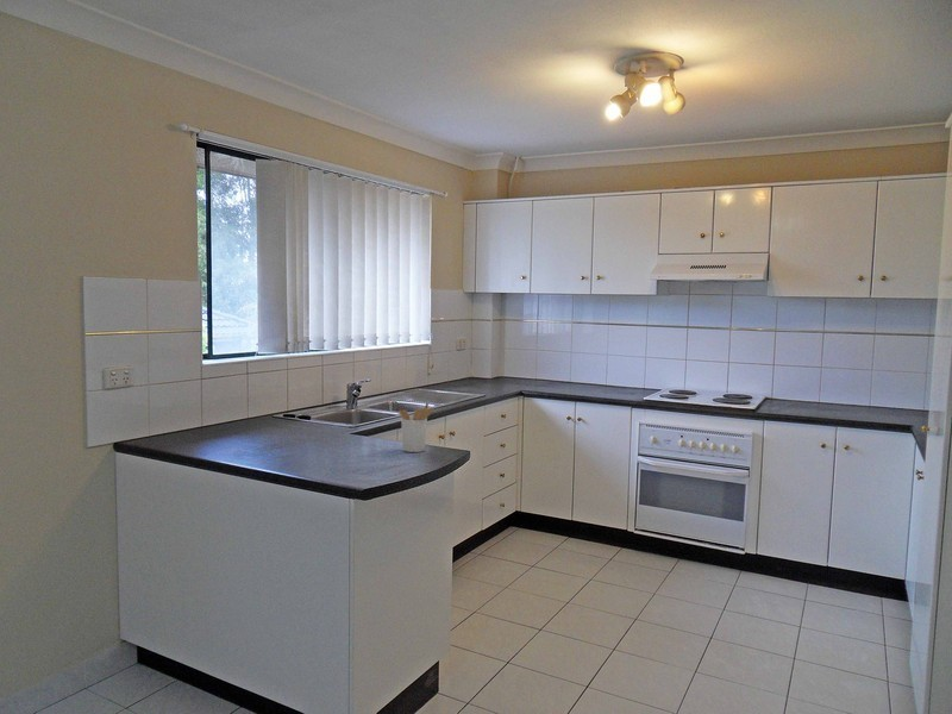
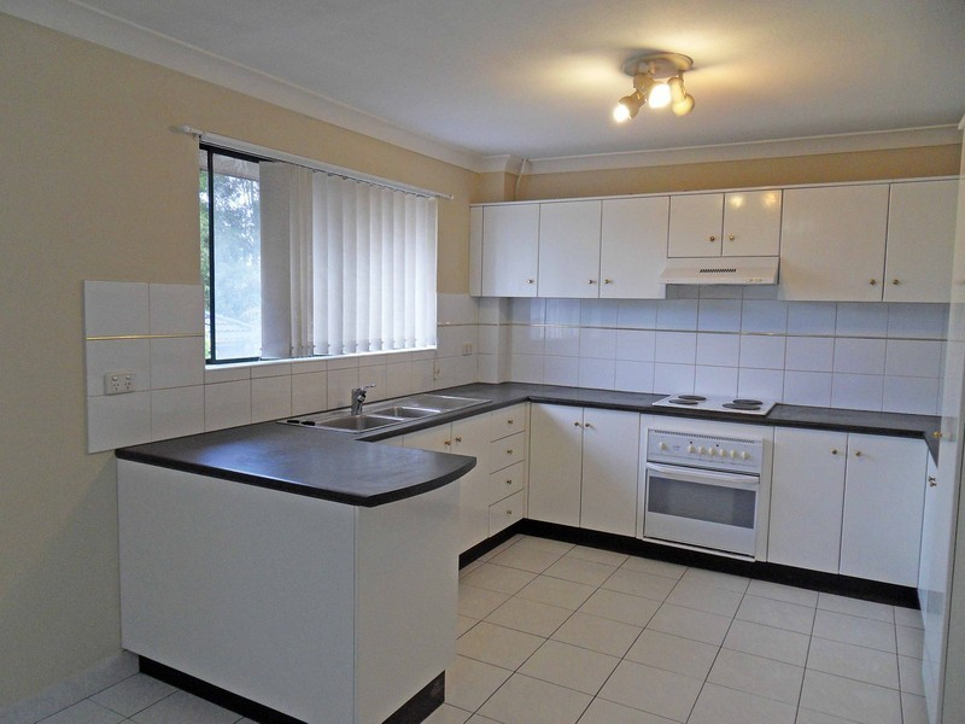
- utensil holder (416, 427)
